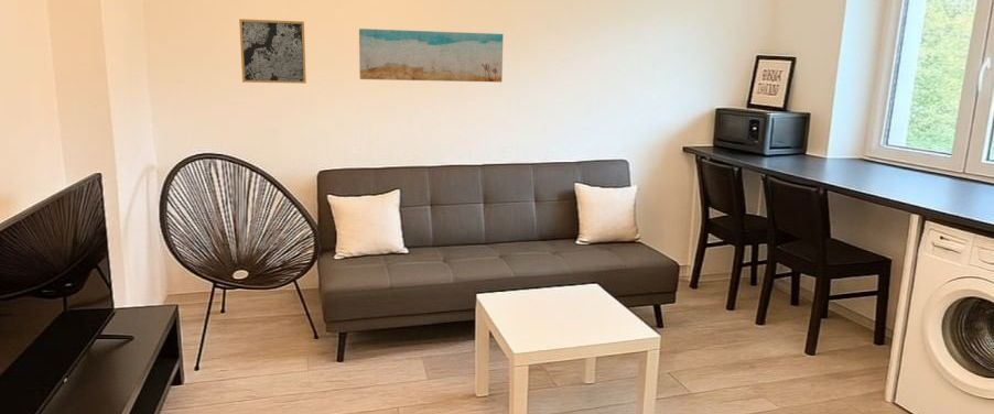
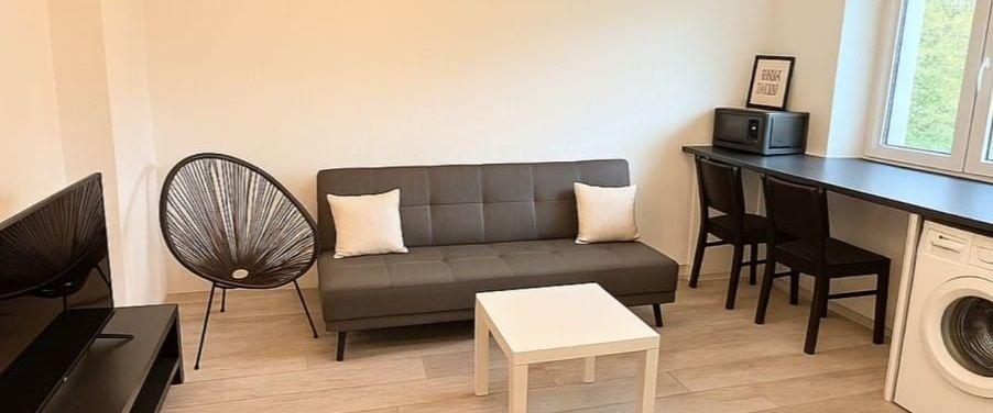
- wall art (273, 52)
- wall art (432, 56)
